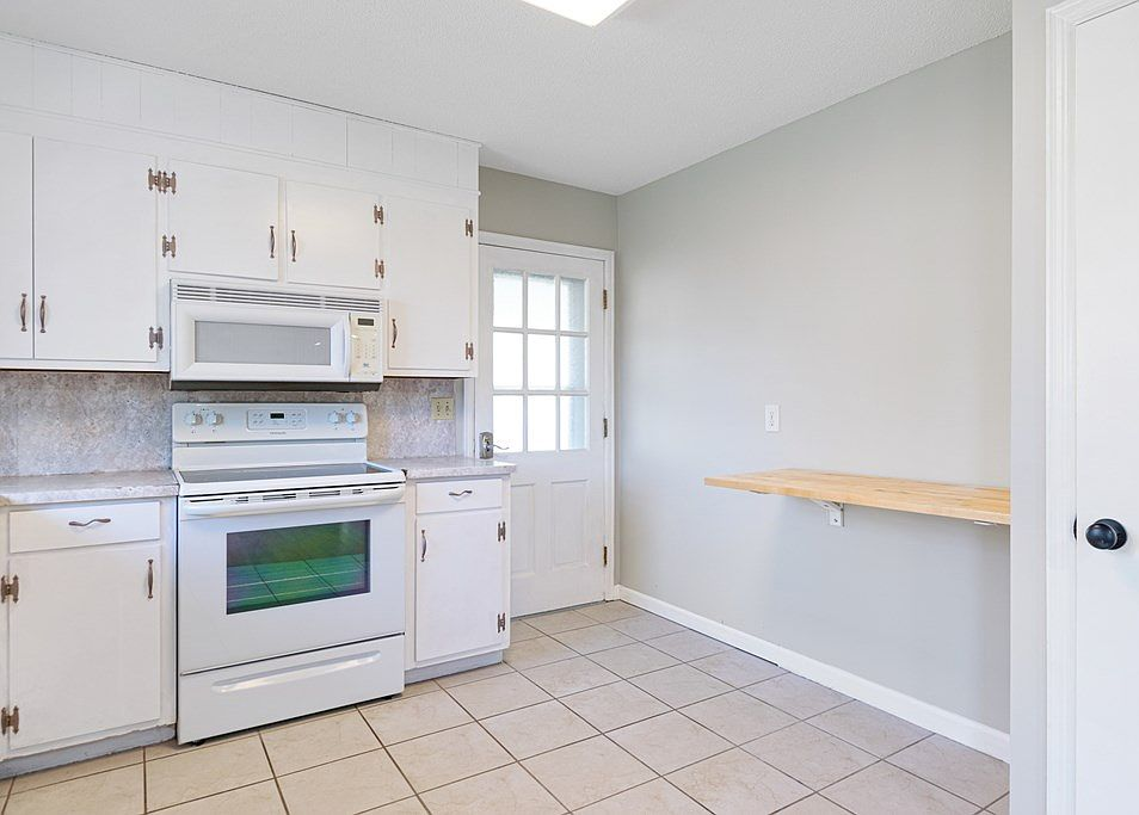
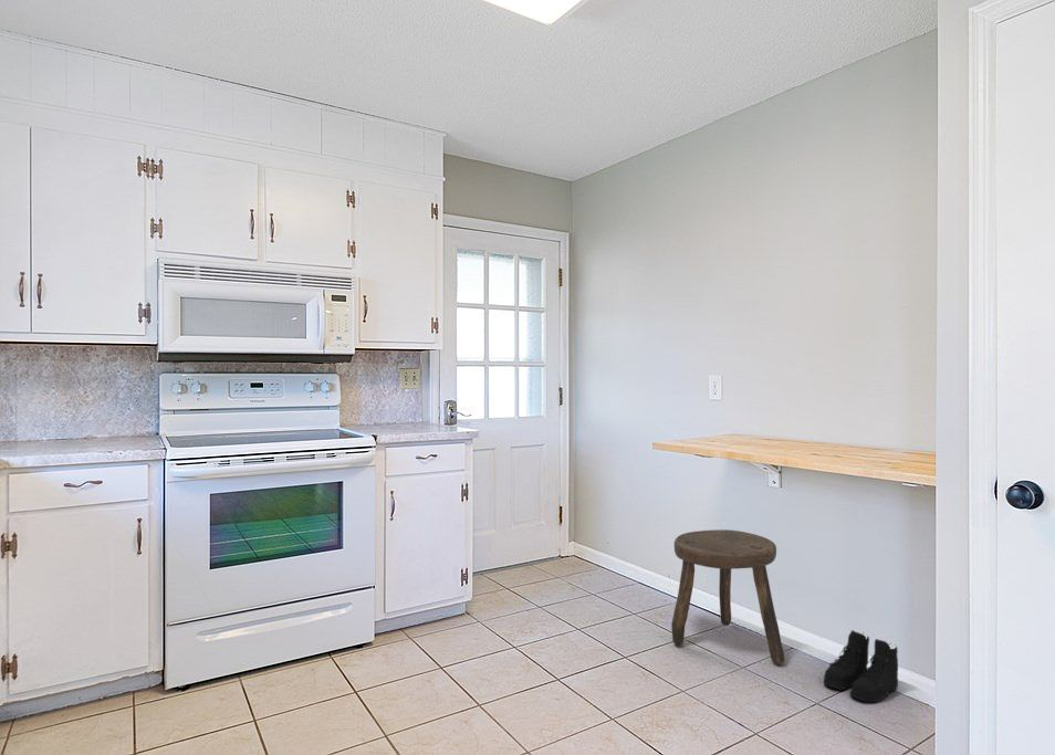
+ stool (730, 593)
+ boots (861, 661)
